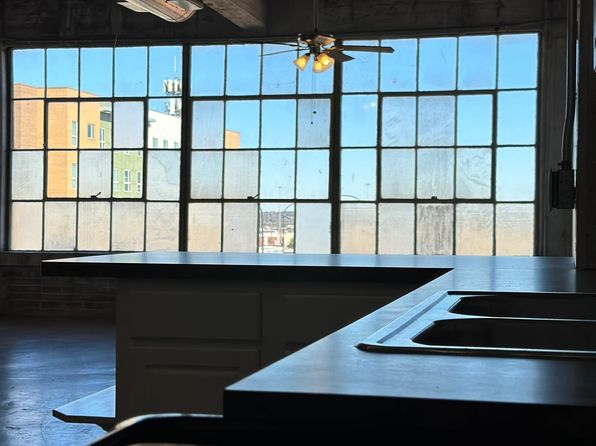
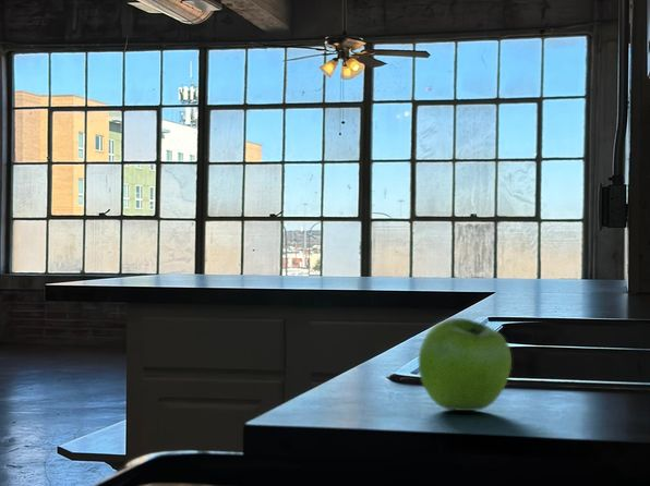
+ fruit (465, 364)
